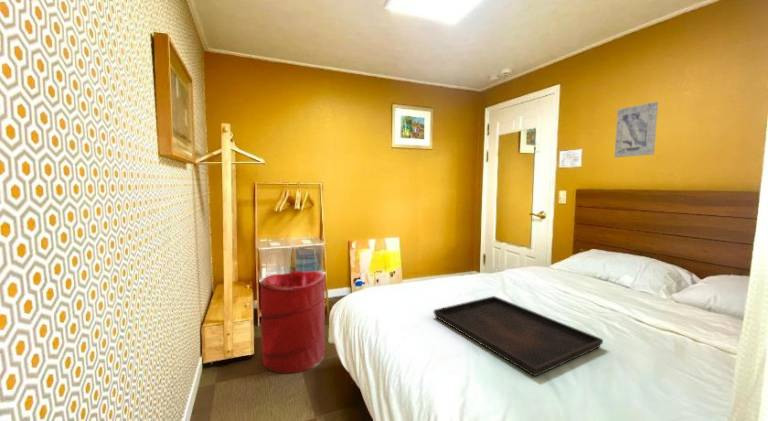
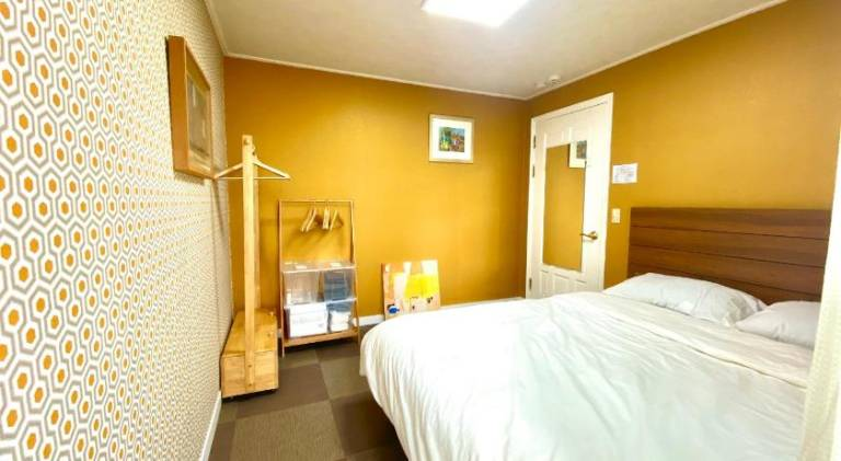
- wall art (635, 131)
- serving tray (509, 327)
- laundry hamper (294, 315)
